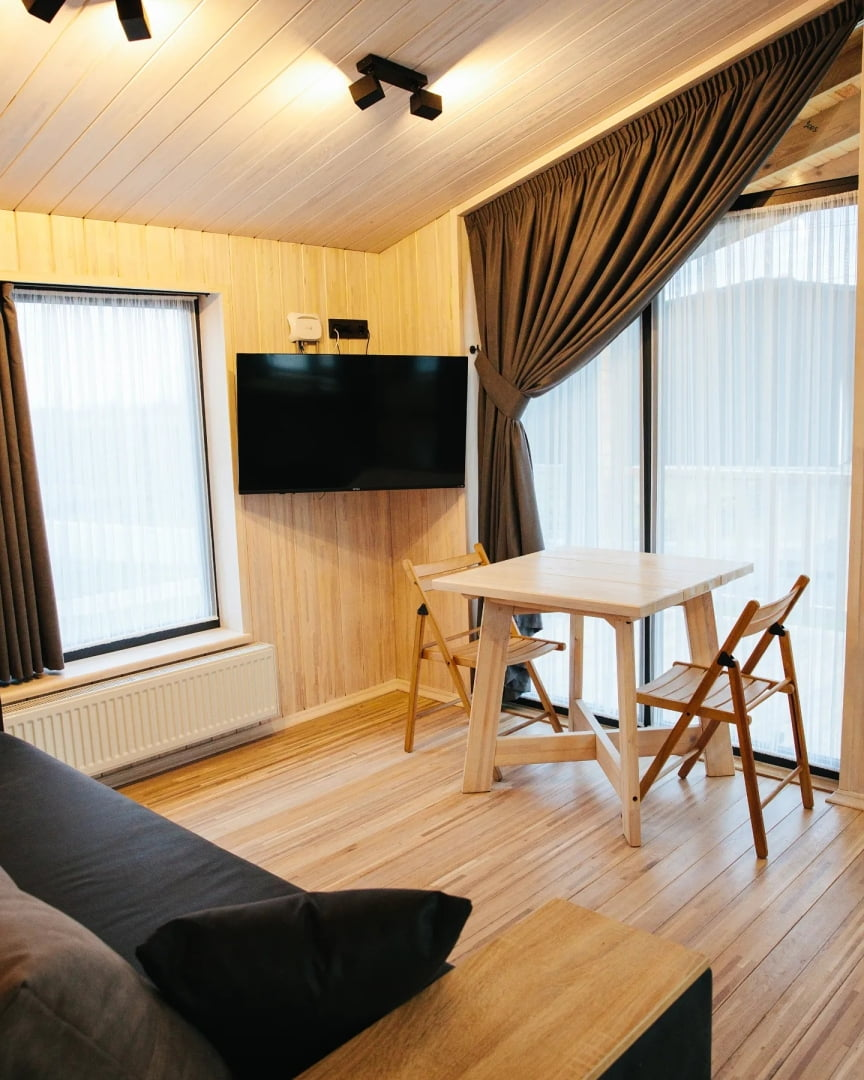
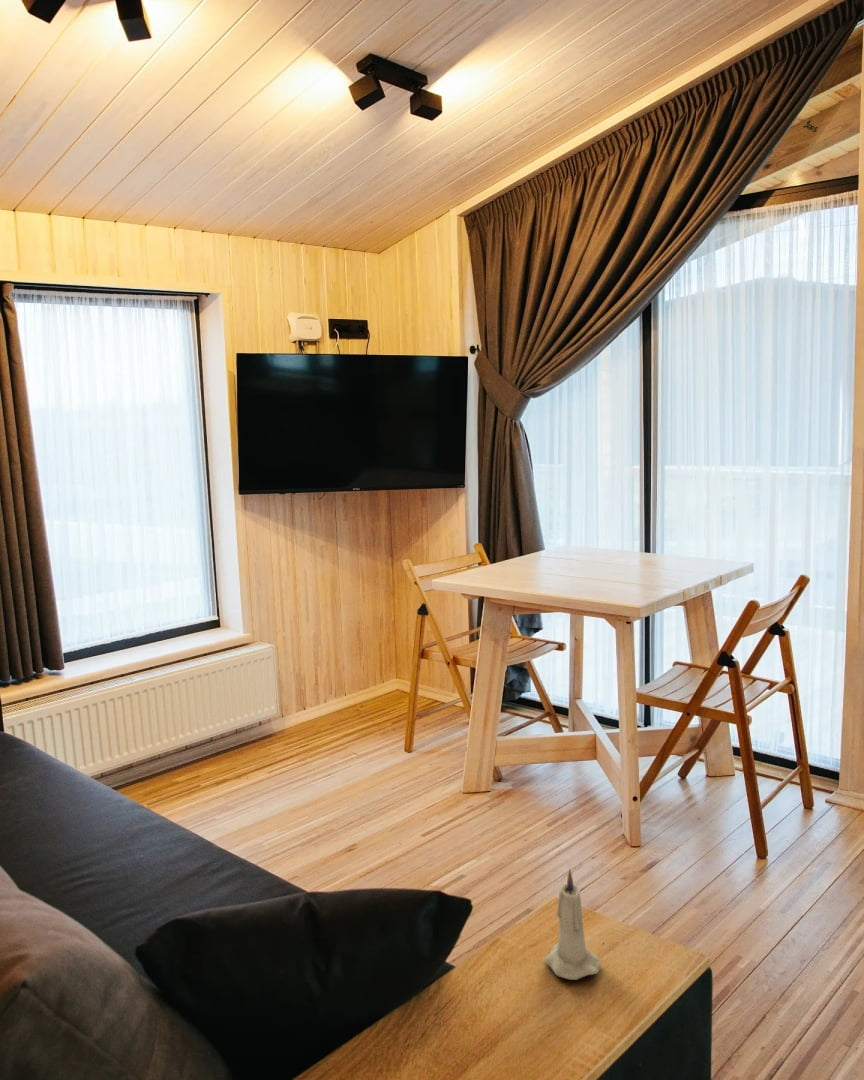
+ candle (569, 916)
